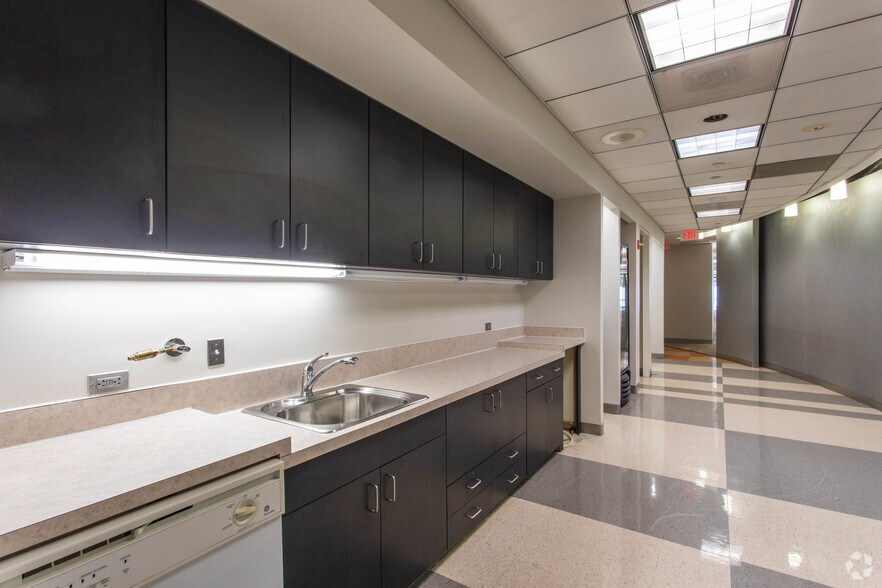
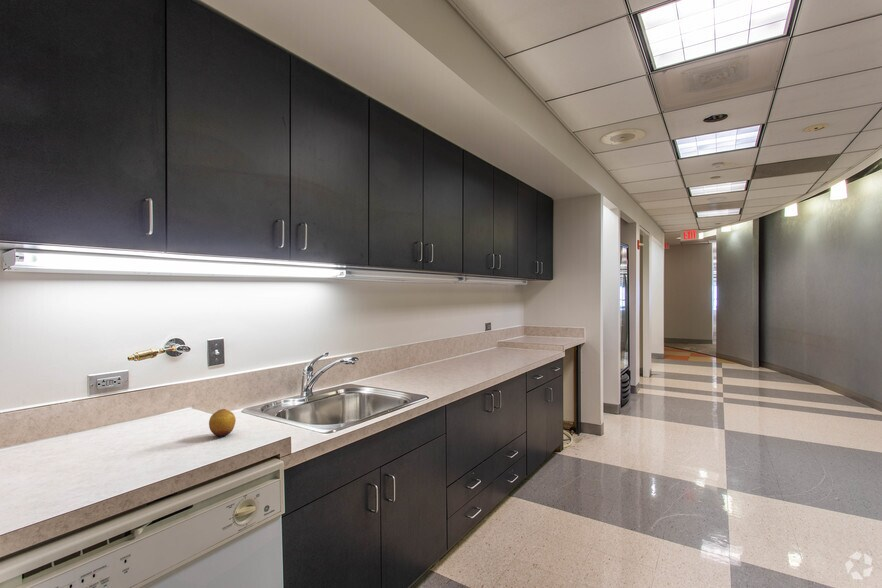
+ fruit (222, 422)
